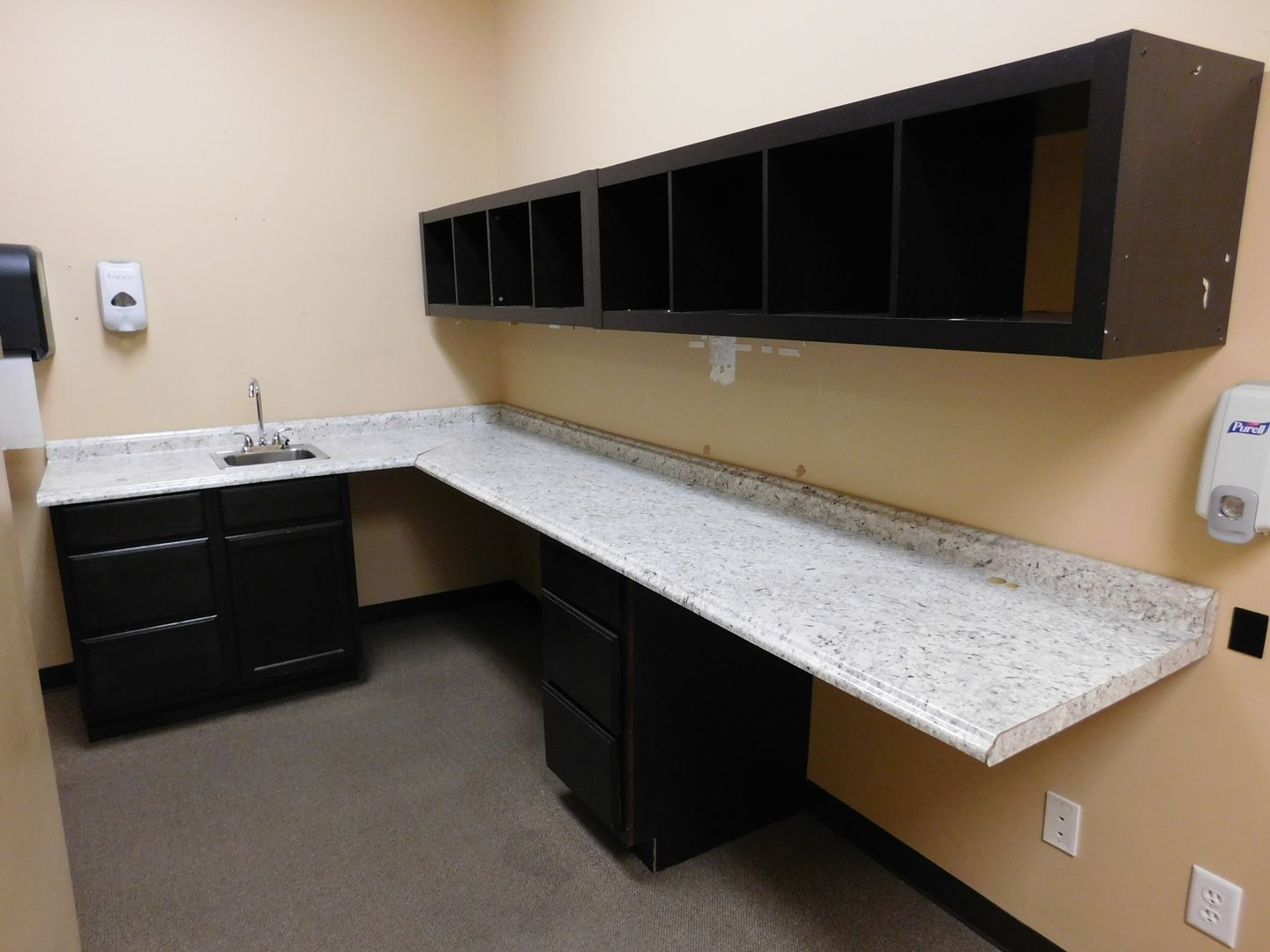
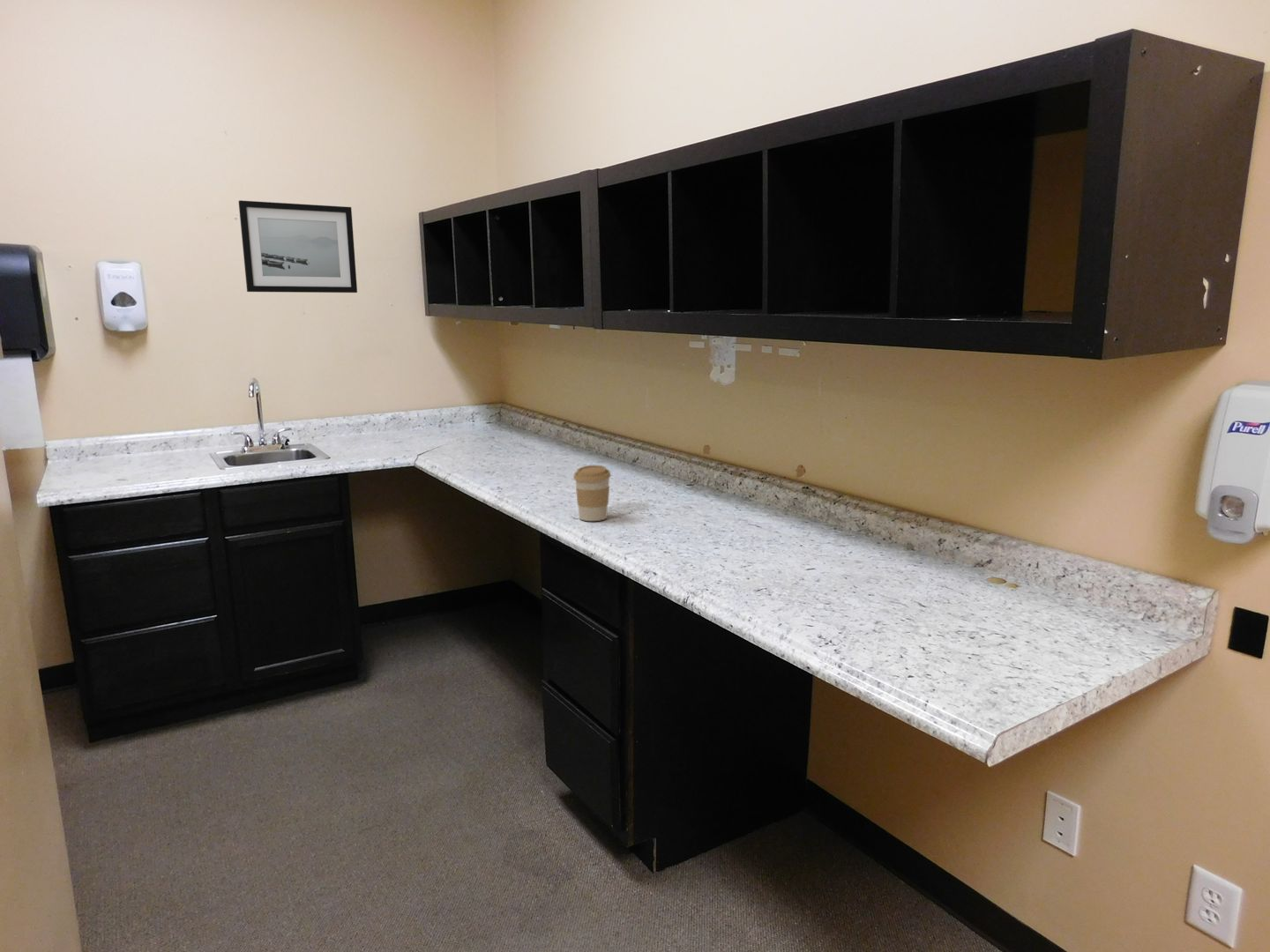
+ coffee cup (592, 492)
+ wall art (300, 249)
